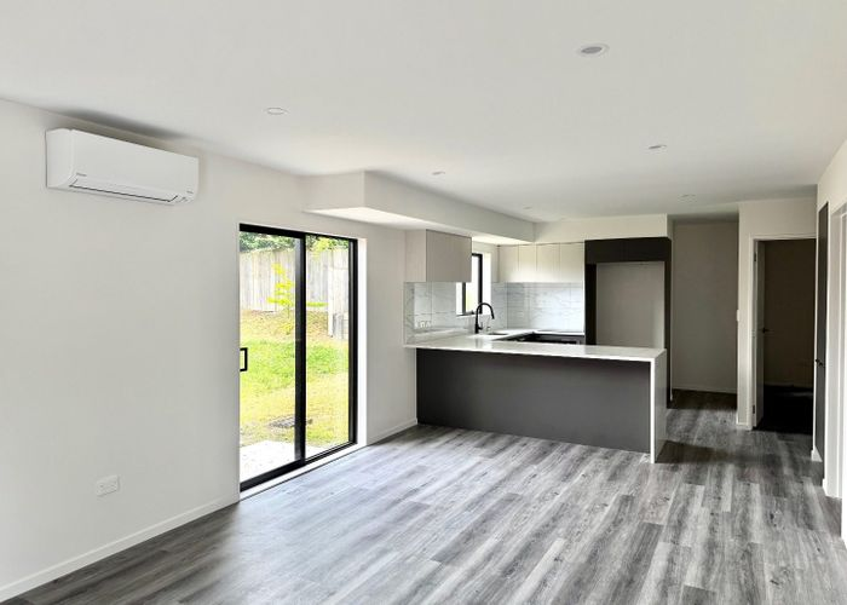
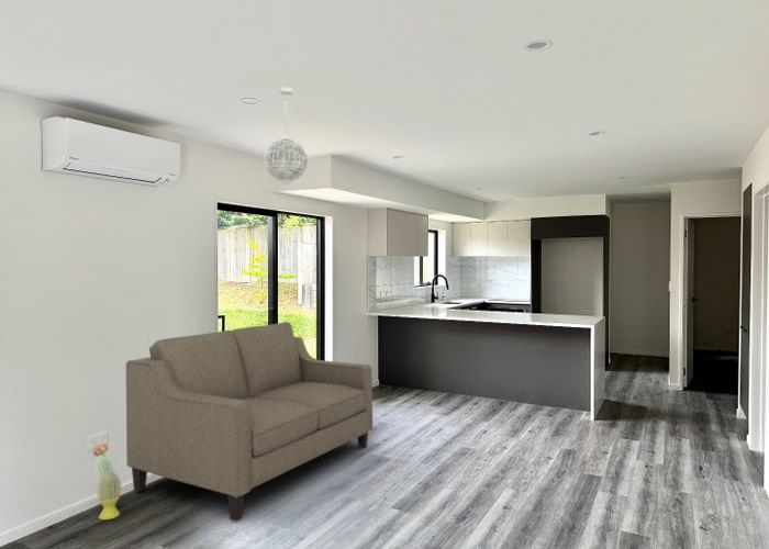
+ sofa (264, 399)
+ pendant light (286, 138)
+ decorative plant (105, 480)
